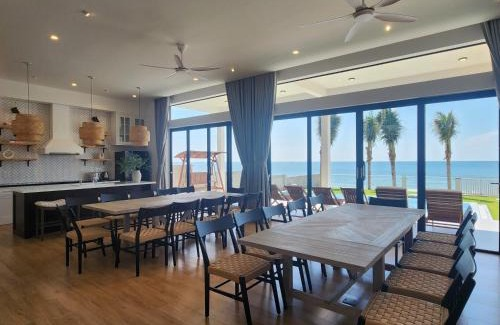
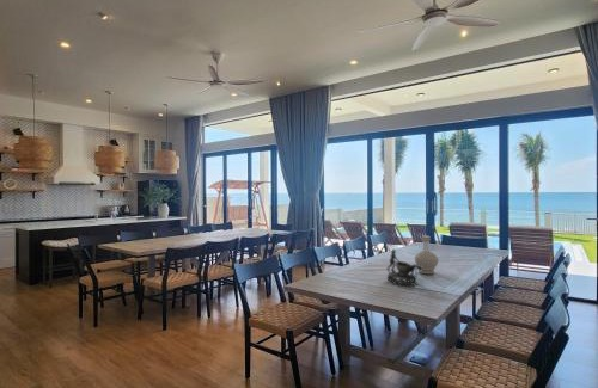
+ bottle (426, 254)
+ decorative bowl (404, 266)
